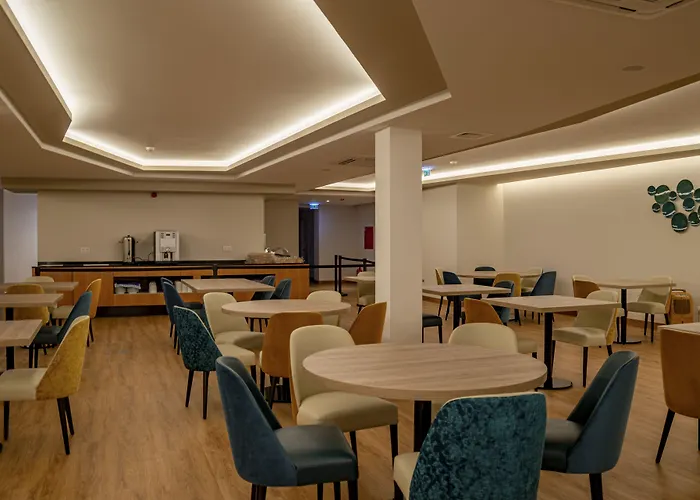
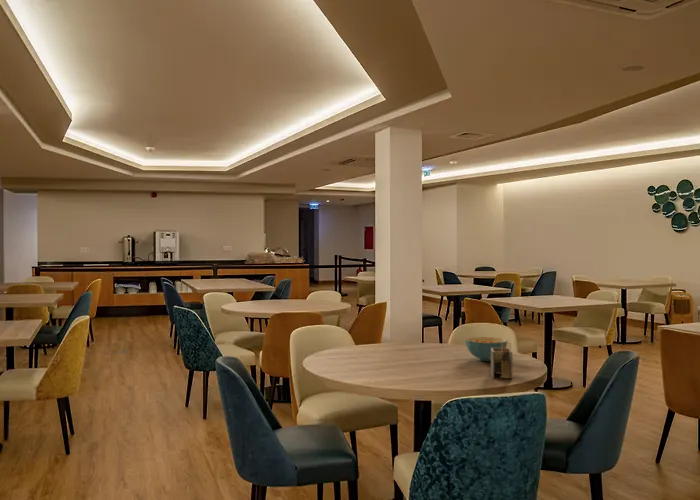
+ napkin holder (501, 358)
+ cereal bowl (486, 349)
